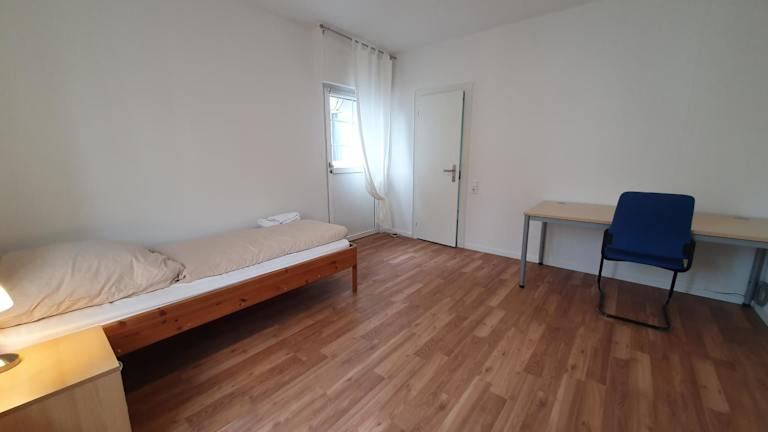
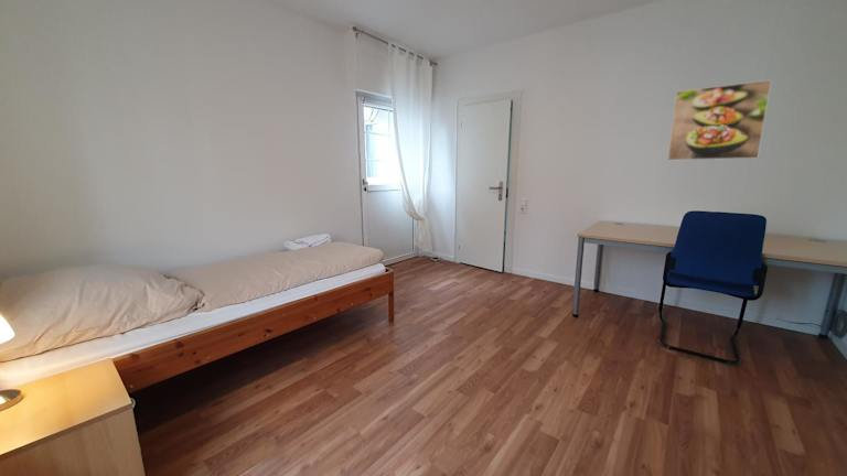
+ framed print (715, 123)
